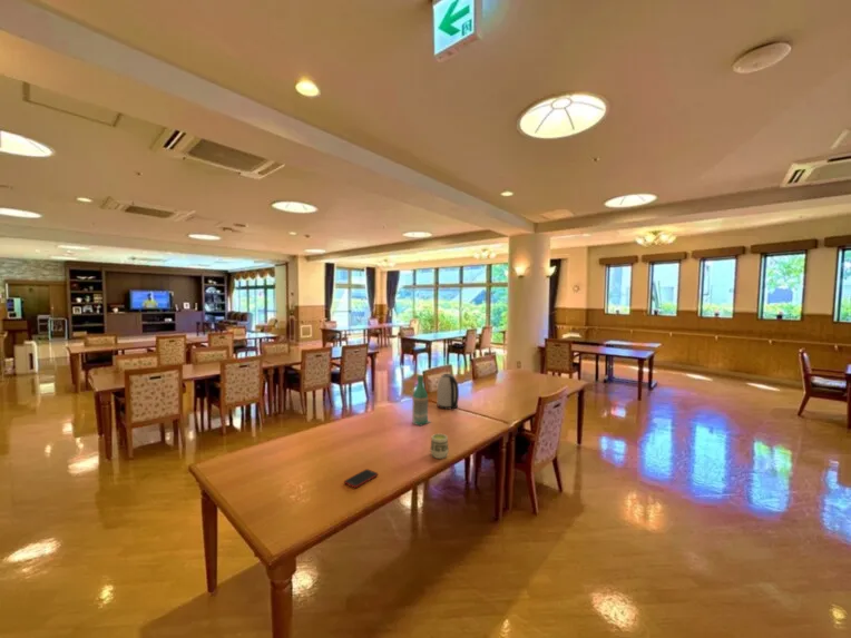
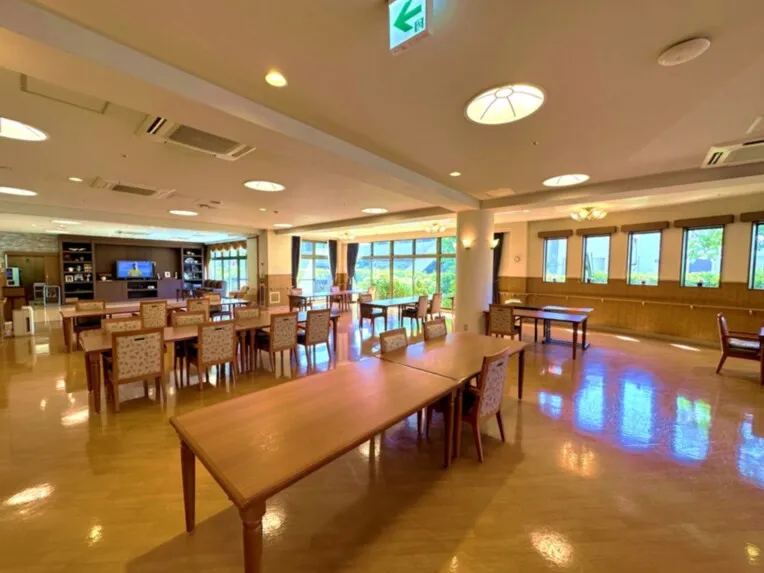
- cell phone (361, 478)
- cup (439, 445)
- kettle (449, 391)
- bottle (420, 399)
